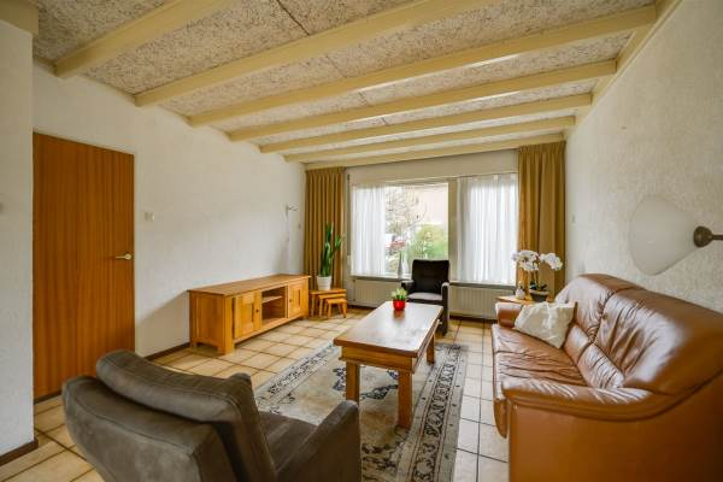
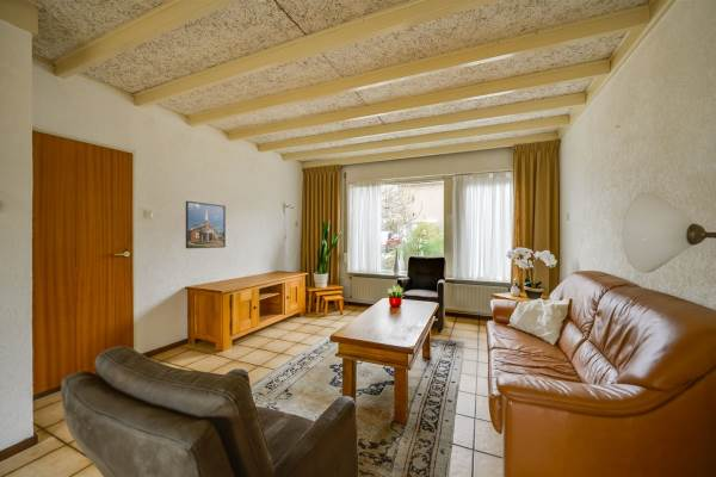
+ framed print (206, 225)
